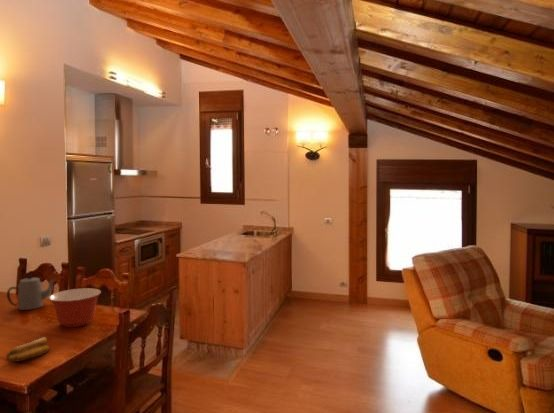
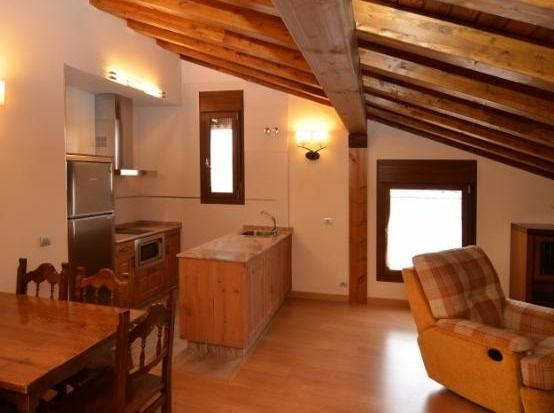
- mixing bowl (76, 308)
- banana (28, 346)
- teapot (31, 290)
